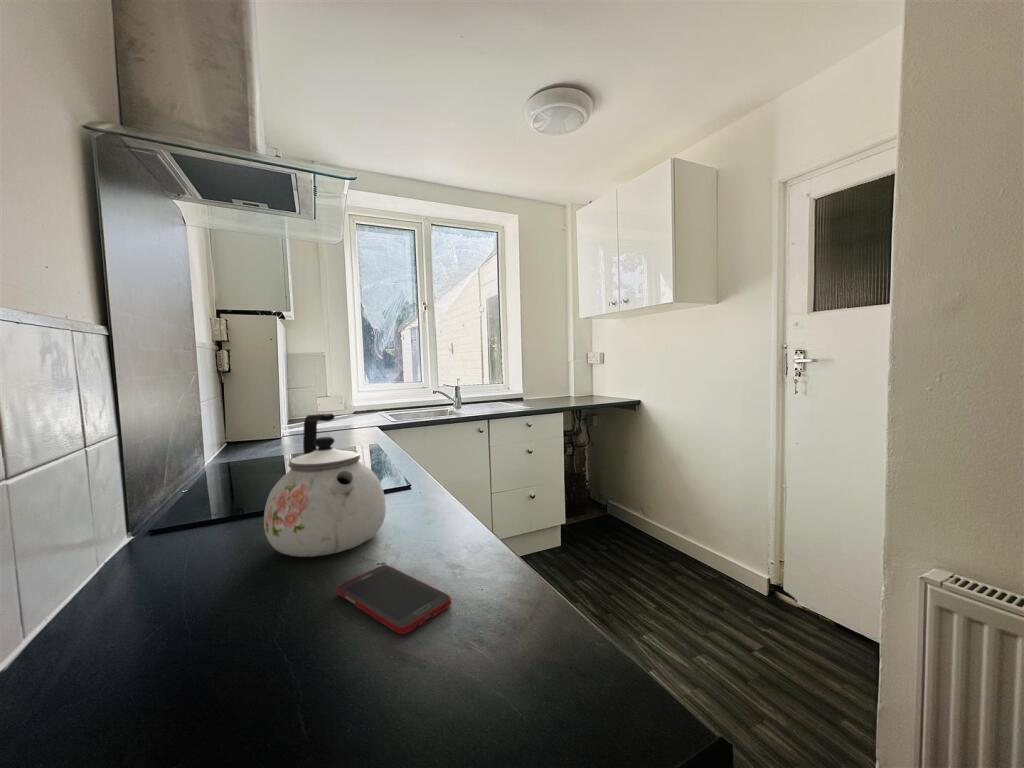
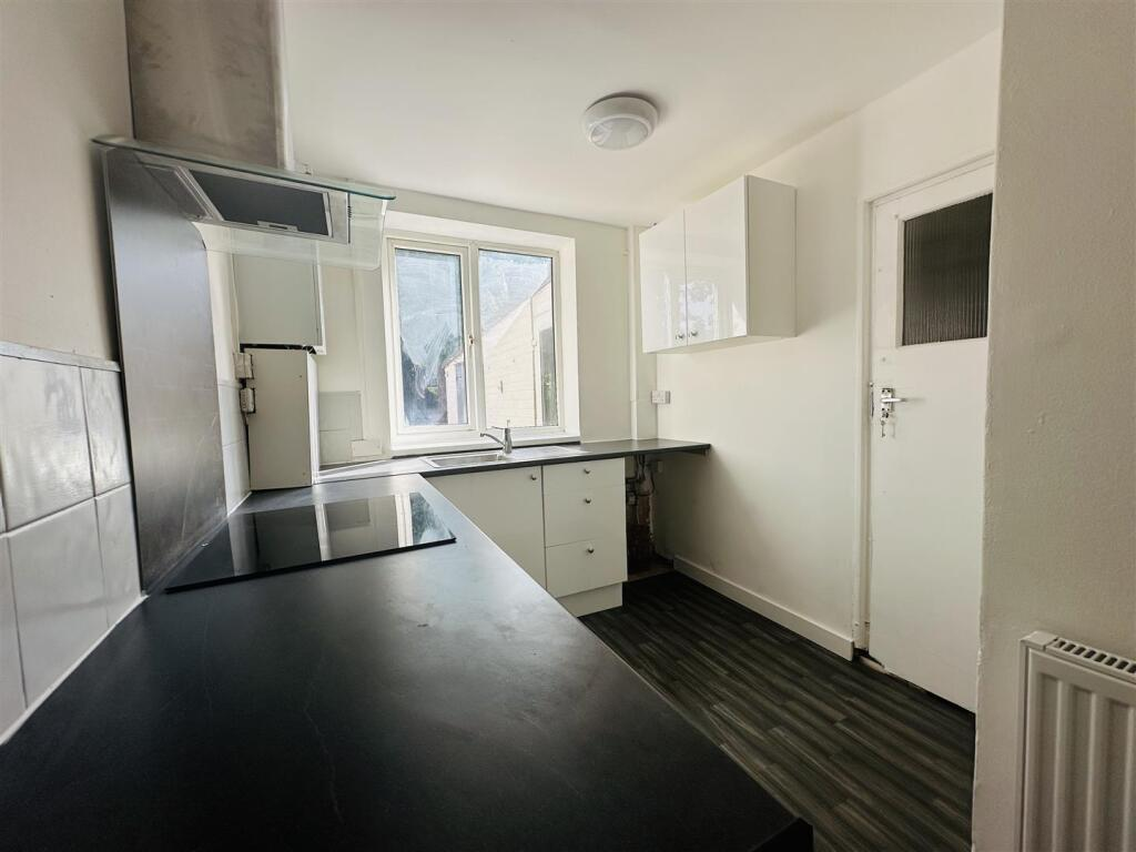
- kettle (327, 477)
- cell phone (392, 595)
